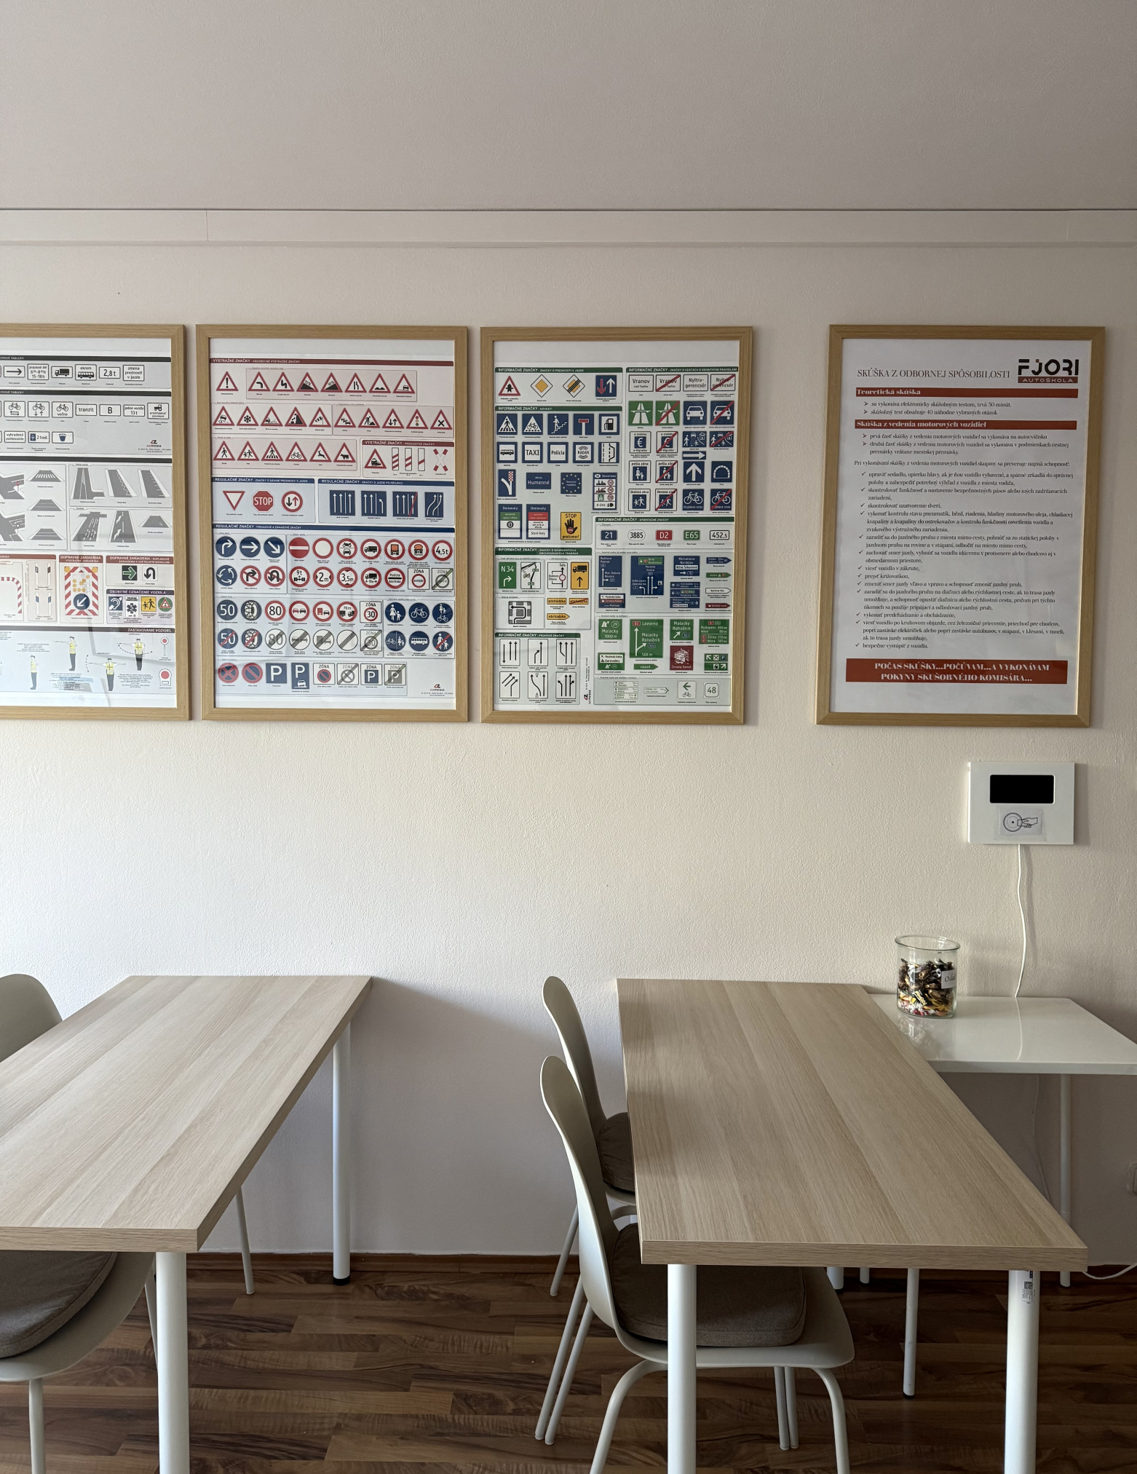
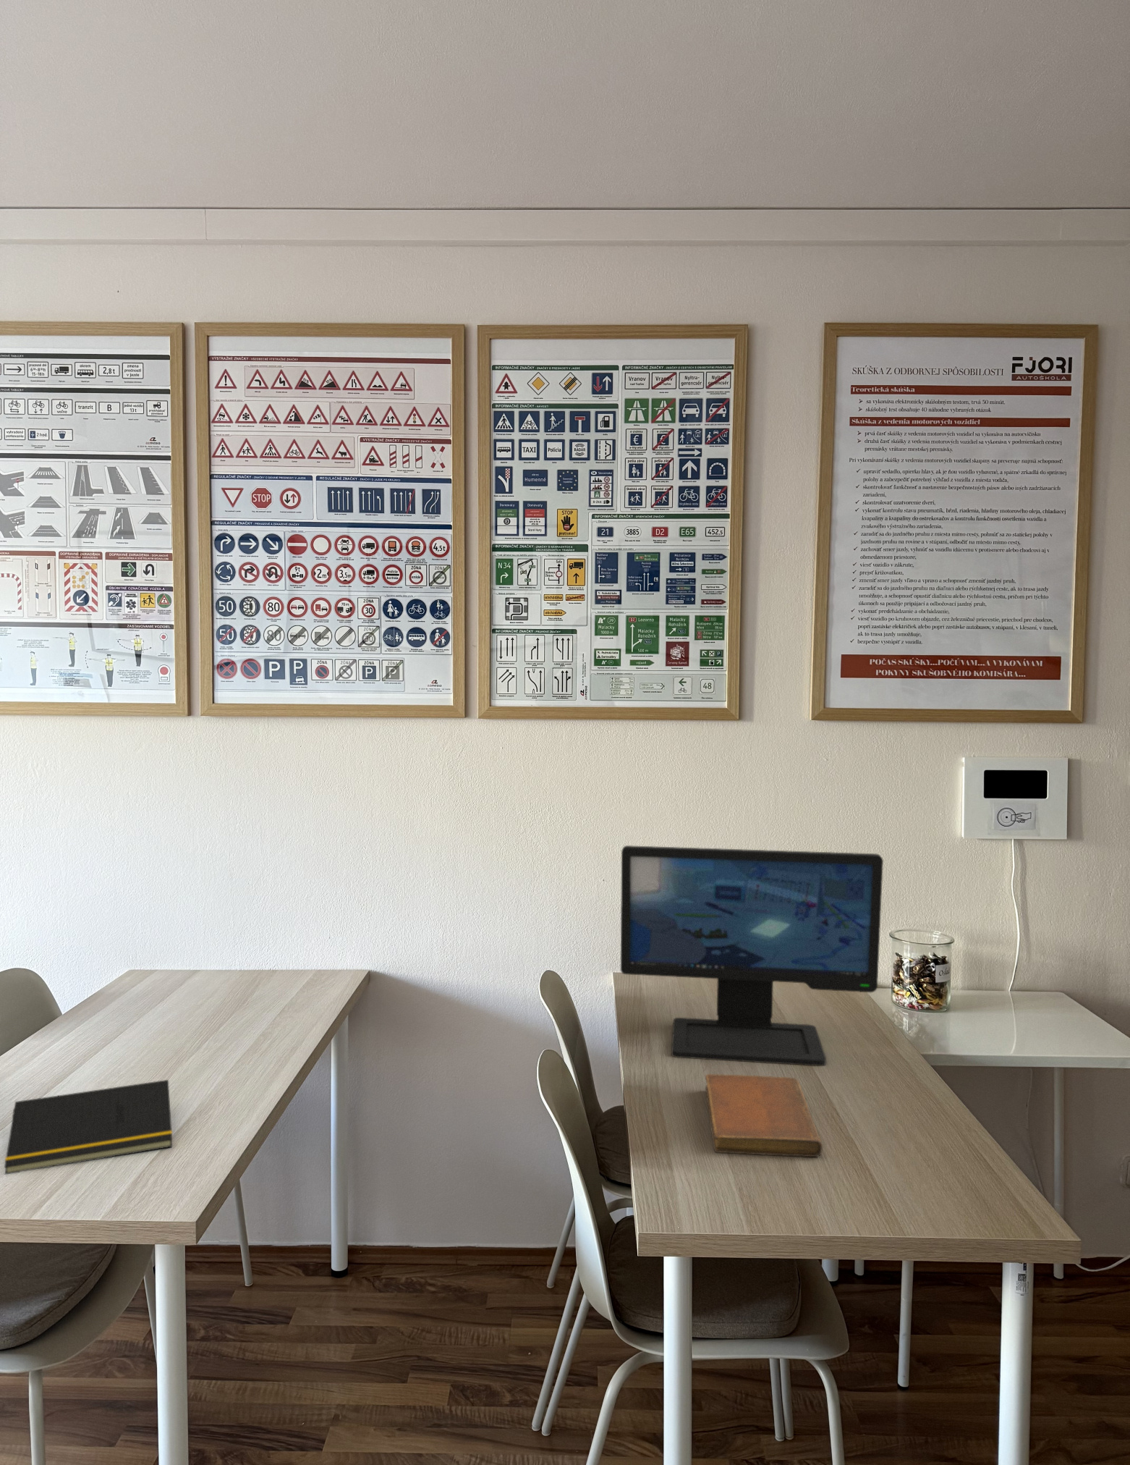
+ notepad (91, 1123)
+ notebook (758, 1111)
+ computer monitor (748, 945)
